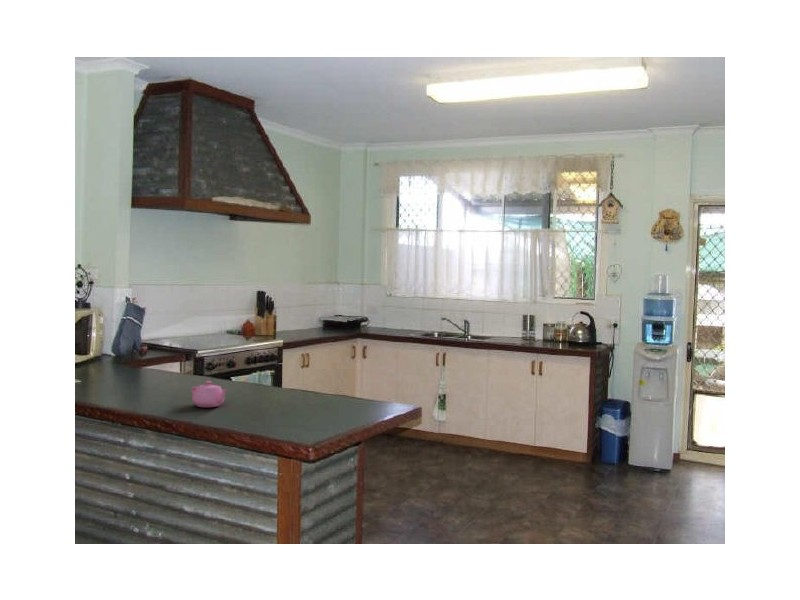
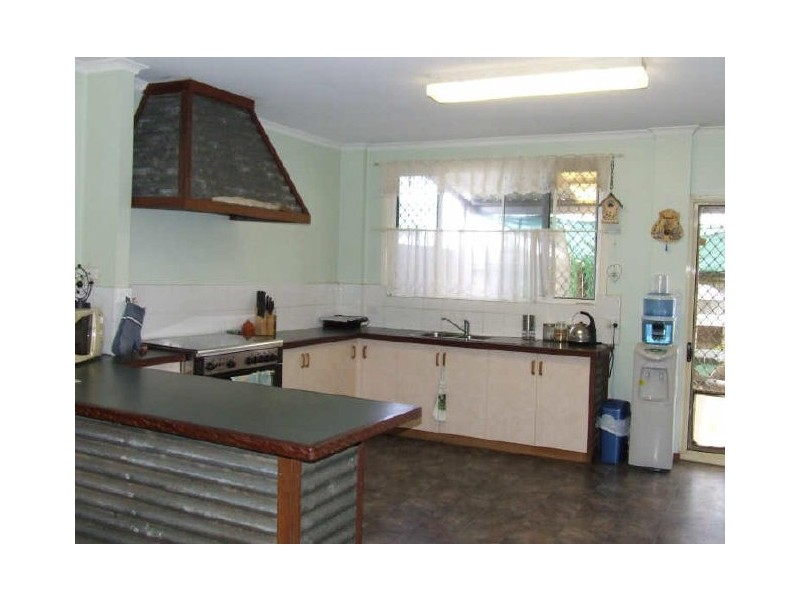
- teapot (209, 393)
